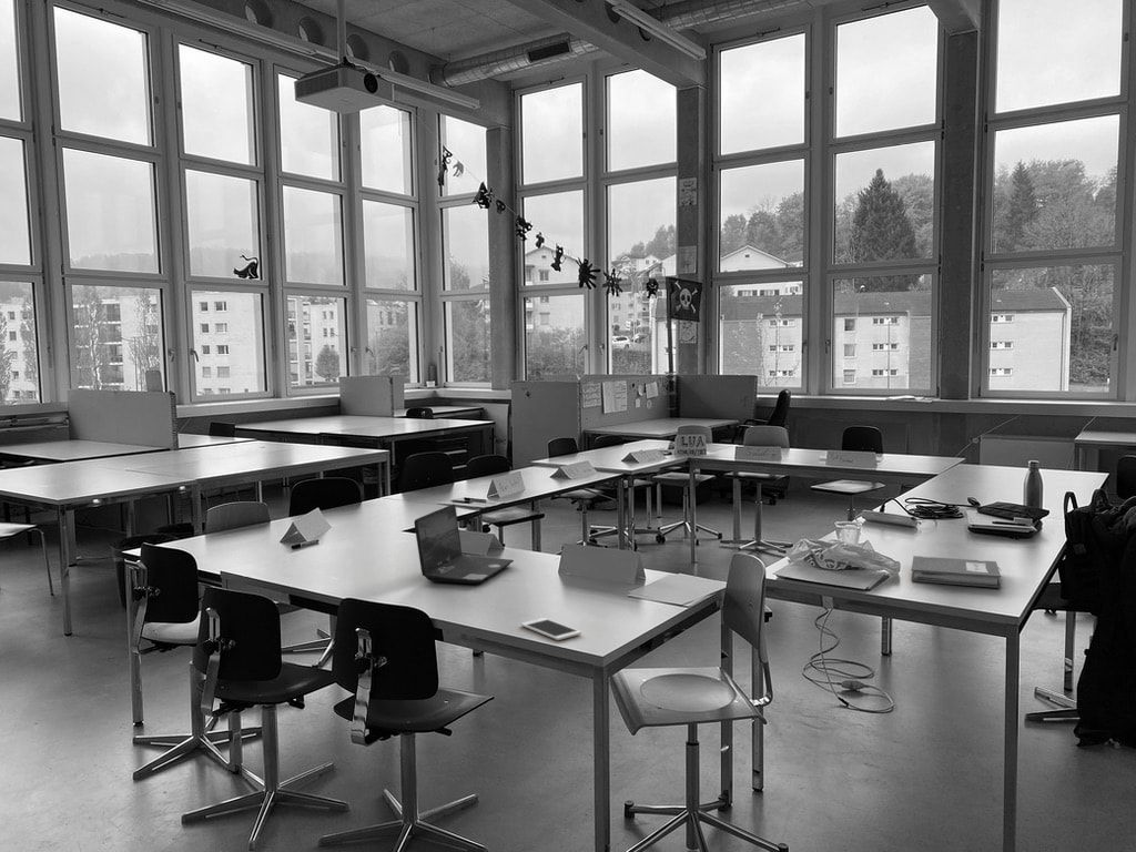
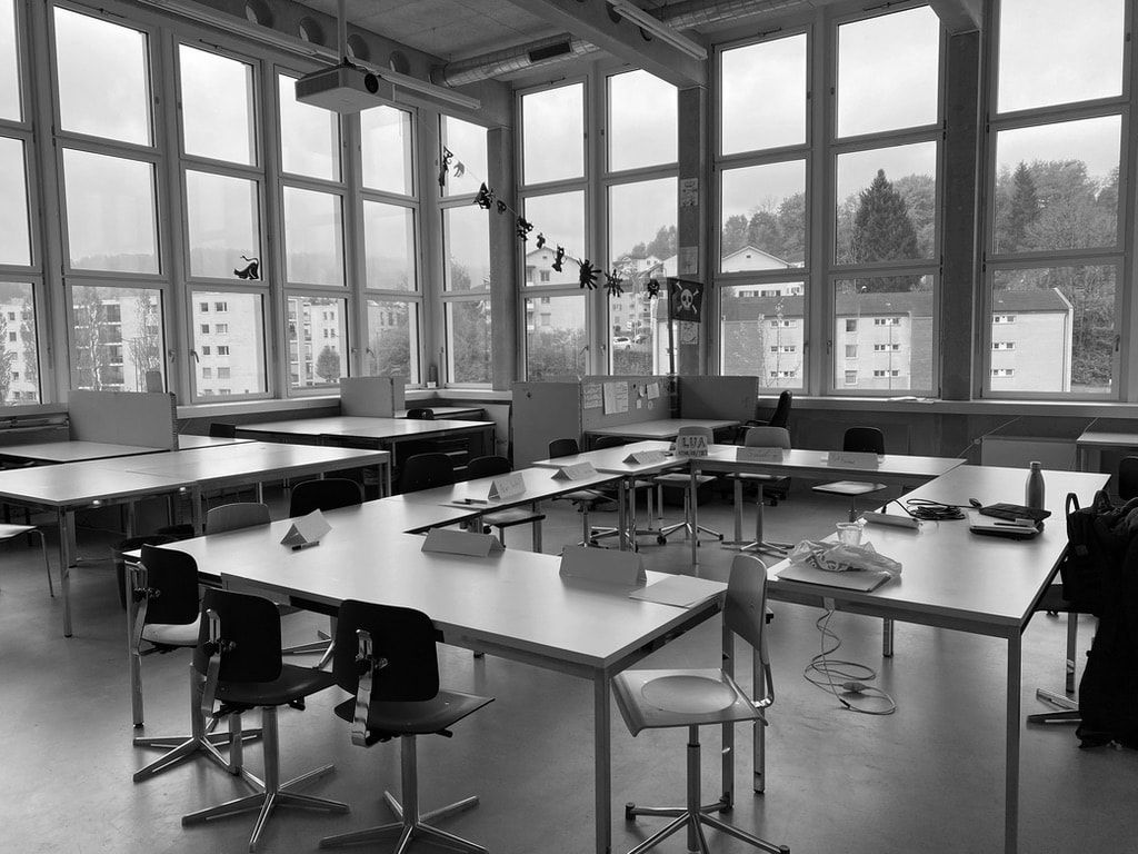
- laptop (459, 542)
- notebook (956, 570)
- cell phone (550, 628)
